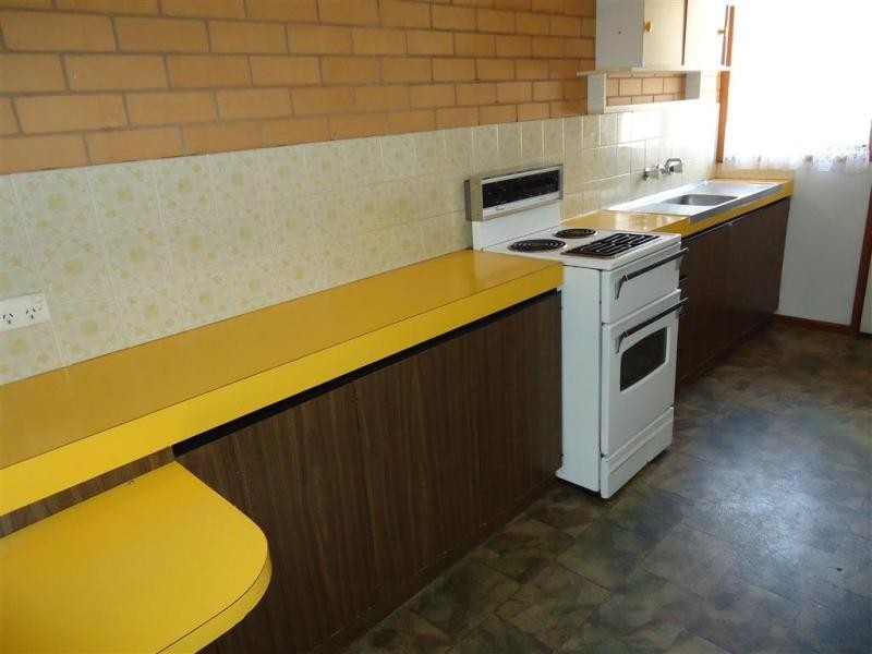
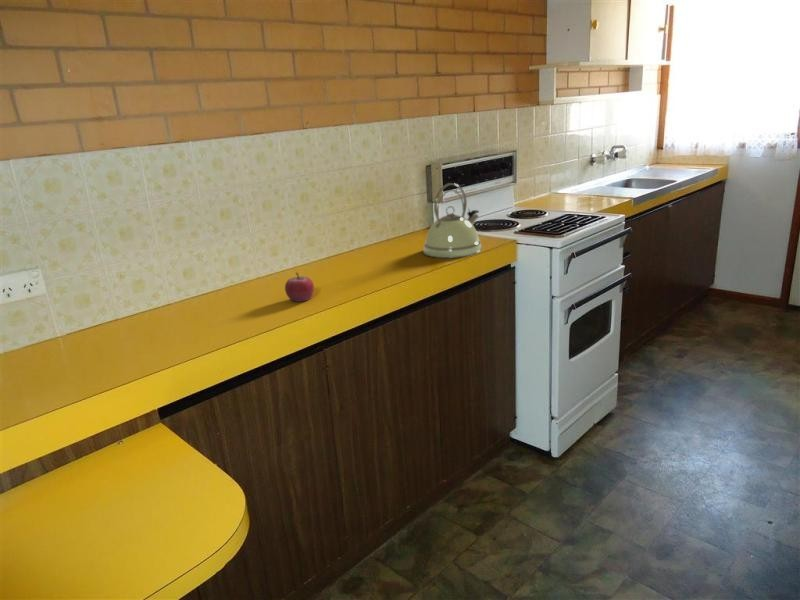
+ kettle (454, 216)
+ fruit (299, 286)
